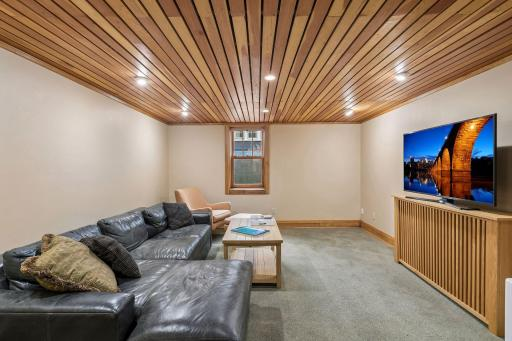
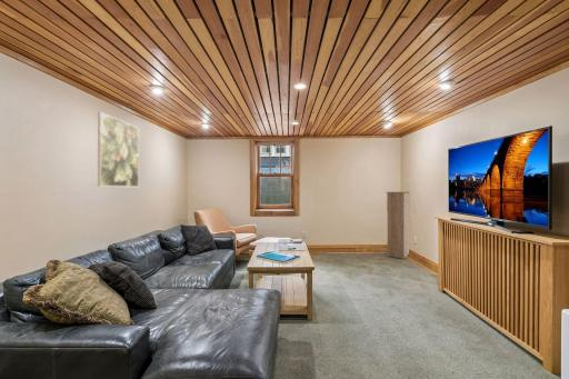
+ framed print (120, 153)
+ storage cabinet (398, 223)
